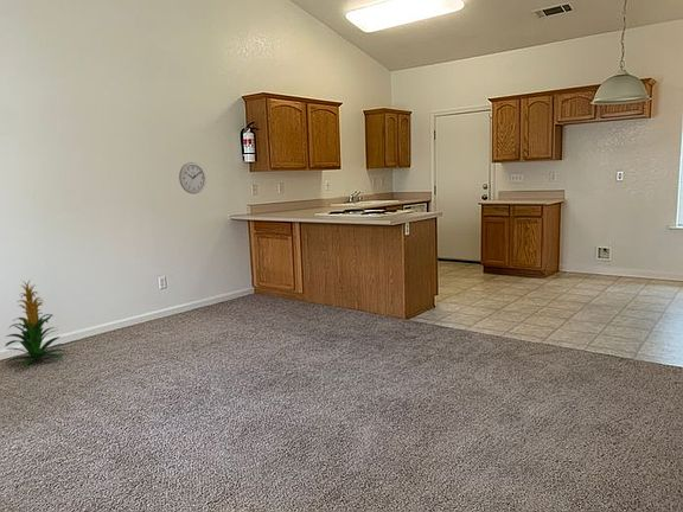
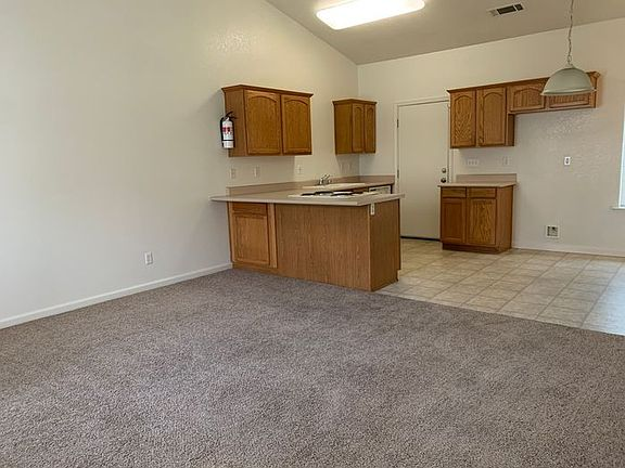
- wall clock (192, 178)
- indoor plant (32, 319)
